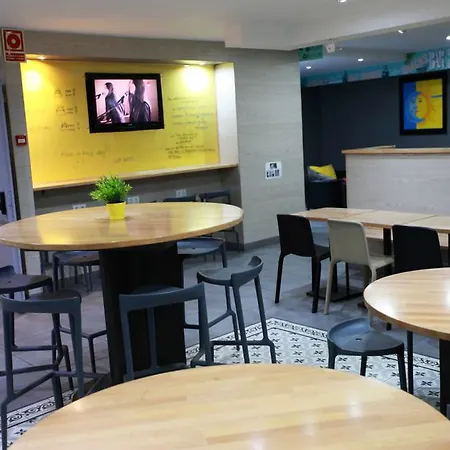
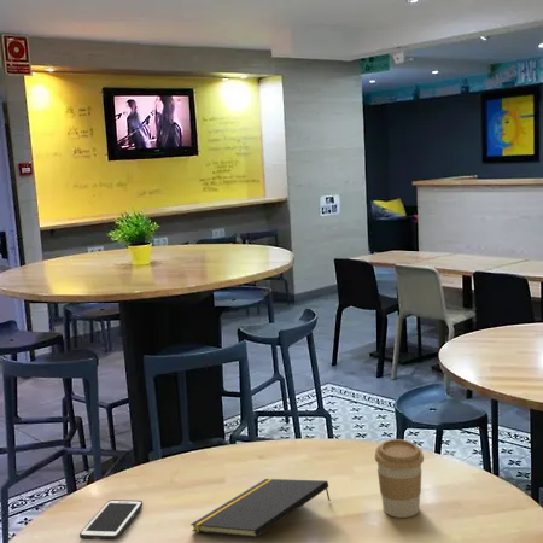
+ cell phone (112, 519)
+ notepad (261, 504)
+ coffee cup (399, 477)
